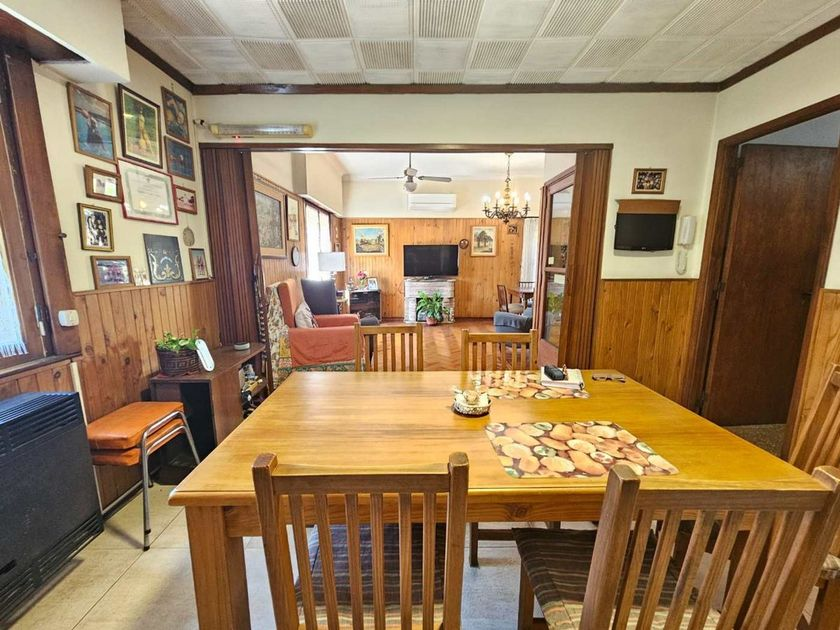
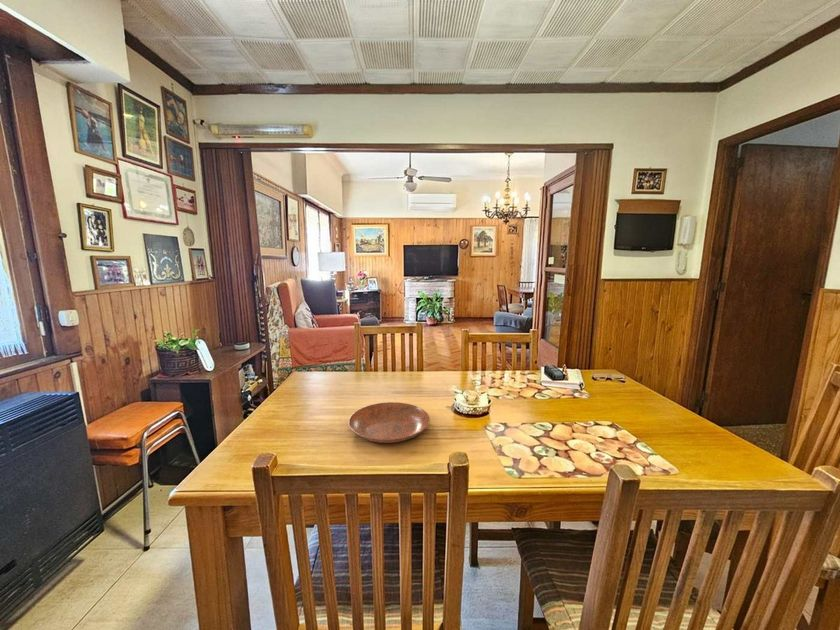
+ bowl (389, 423)
